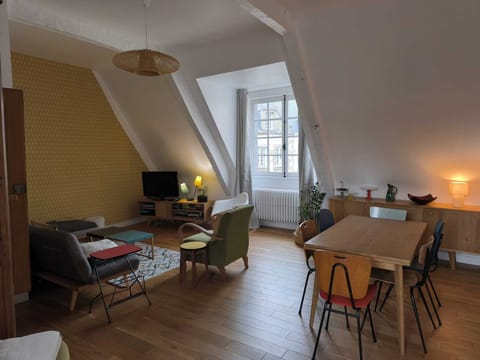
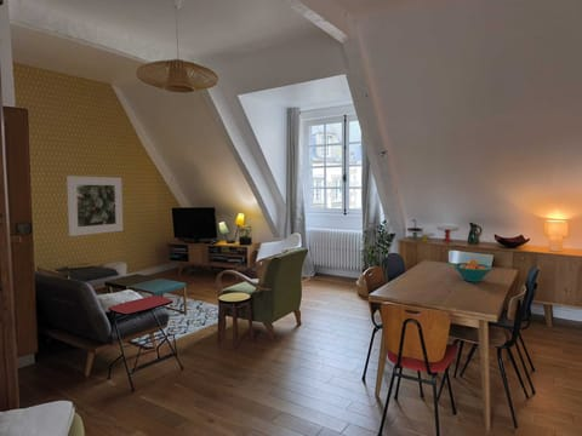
+ fruit bowl (472, 269)
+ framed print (96, 205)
